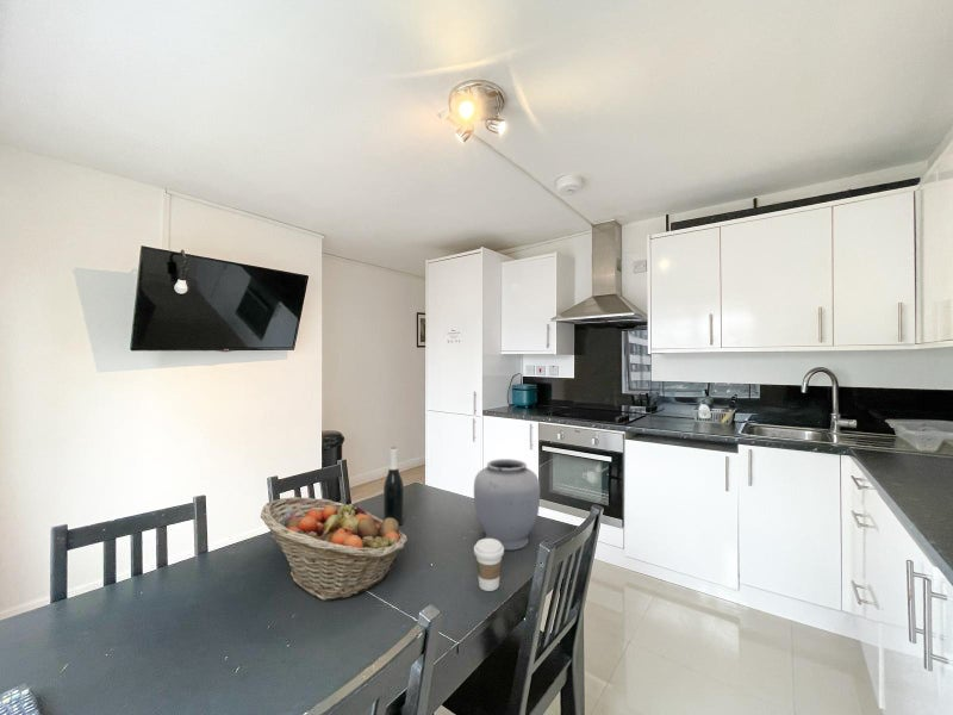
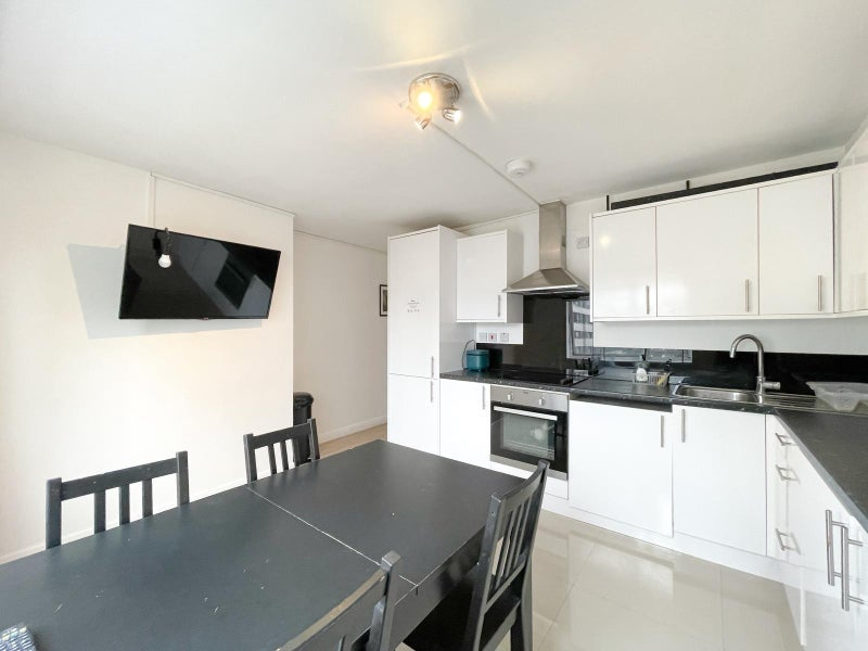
- vase (506, 500)
- wine bottle (393, 485)
- coffee cup (488, 564)
- fruit basket (335, 535)
